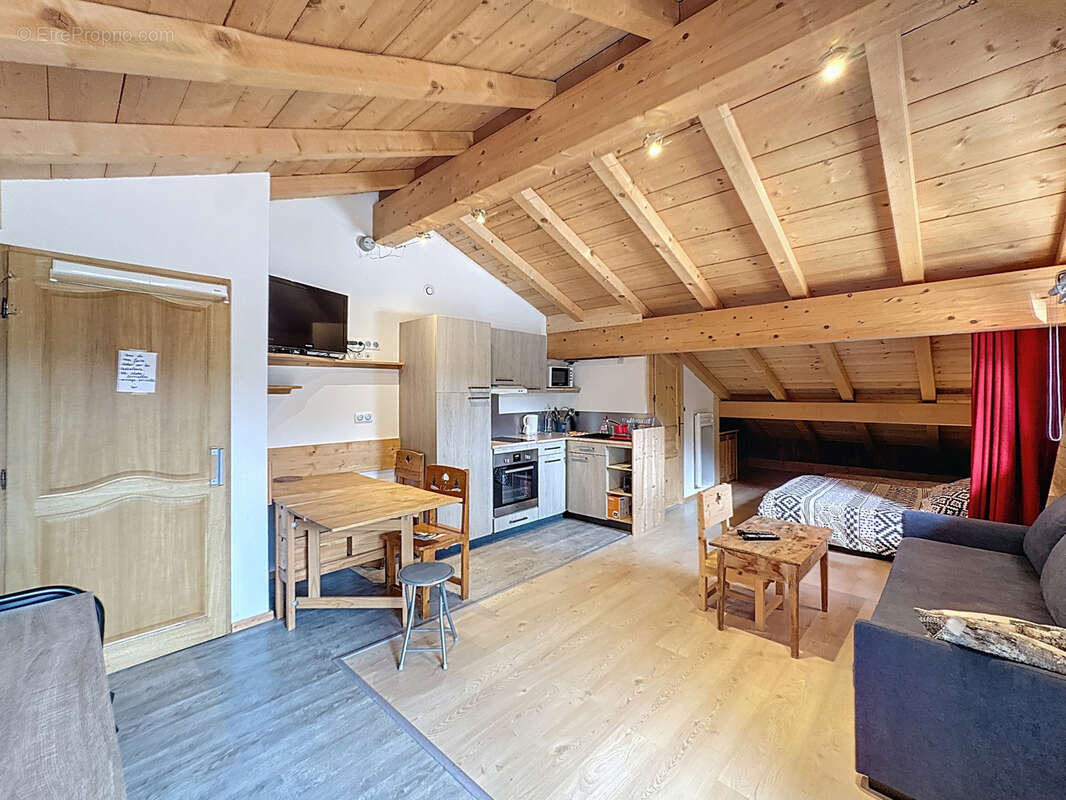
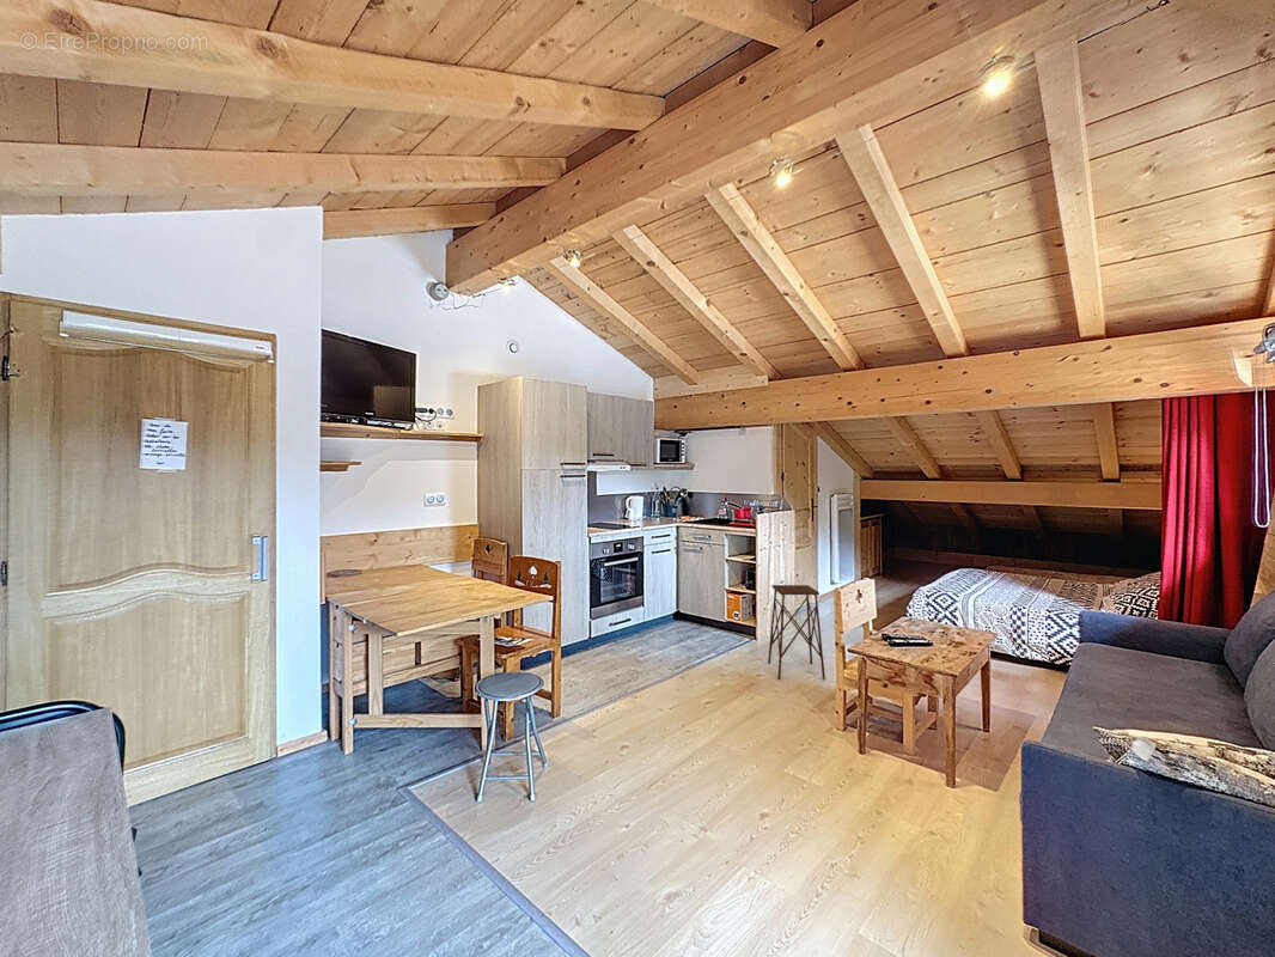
+ side table (797, 628)
